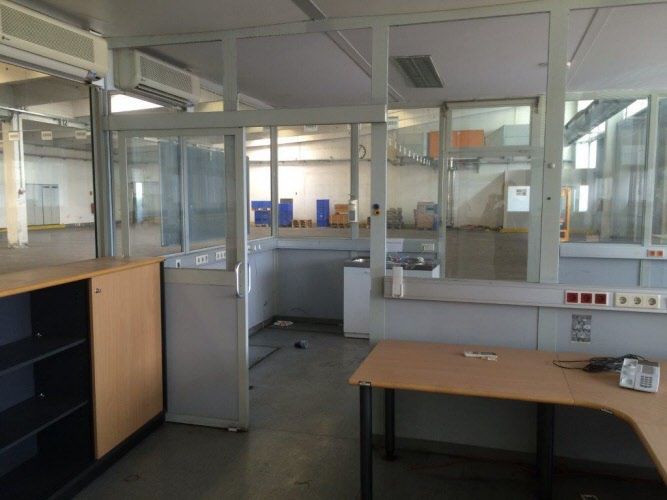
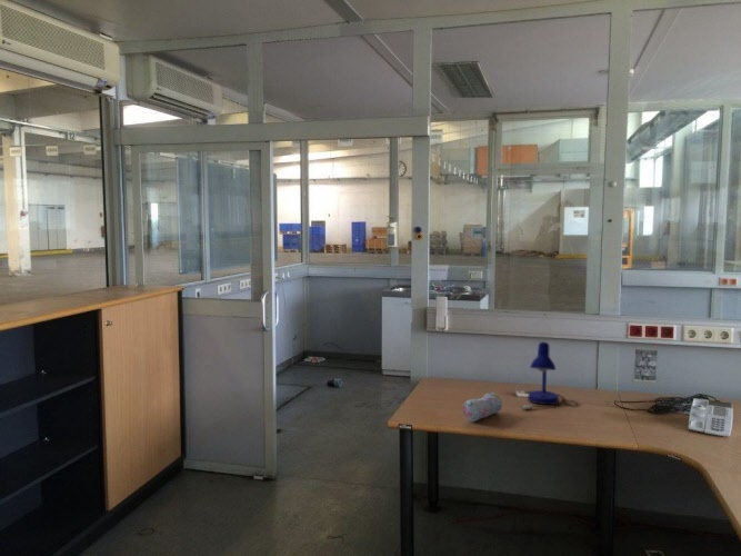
+ pencil case (482, 406)
+ desk lamp (550, 369)
